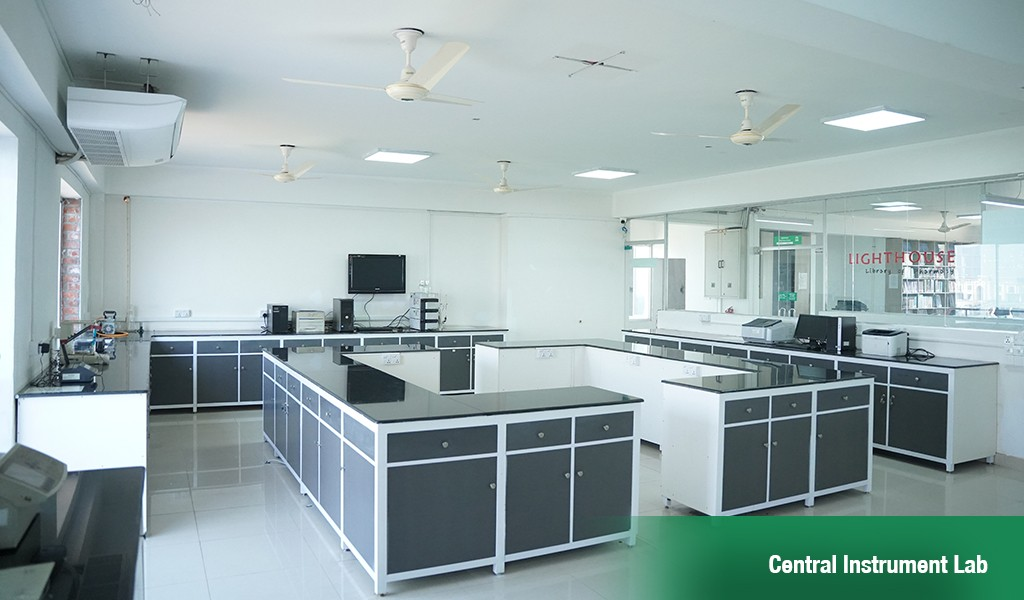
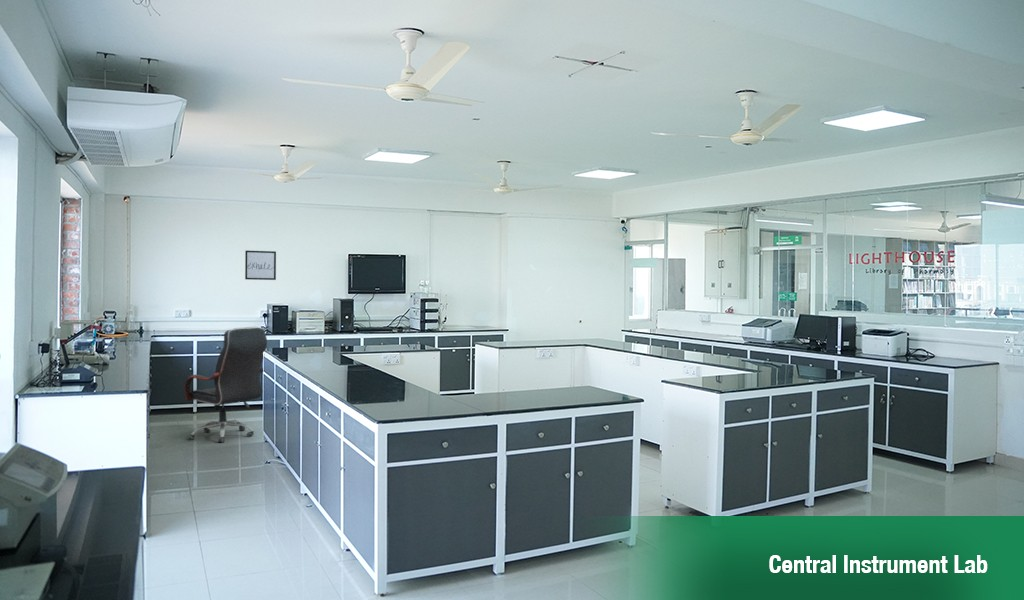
+ wall art (260, 265)
+ office chair (225, 381)
